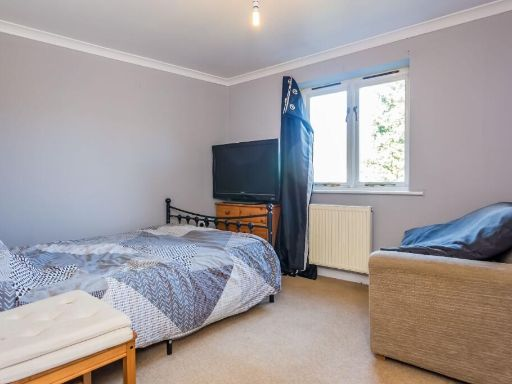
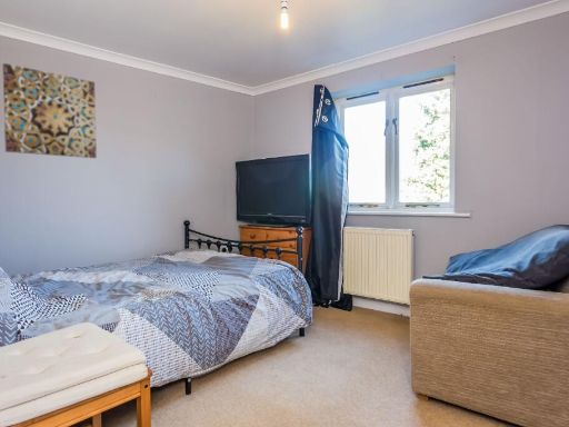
+ wall art (52, 115)
